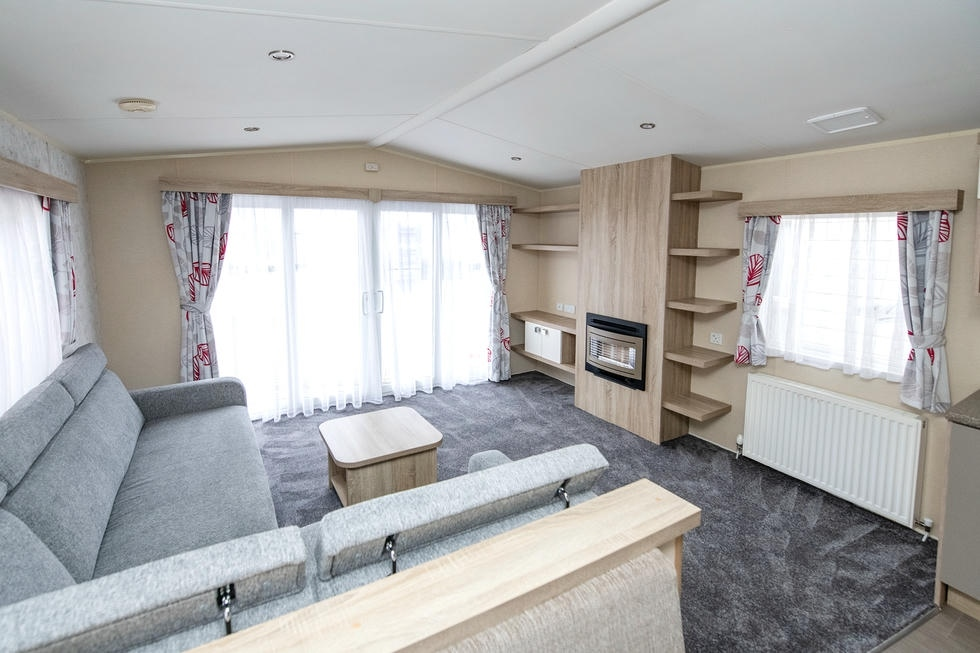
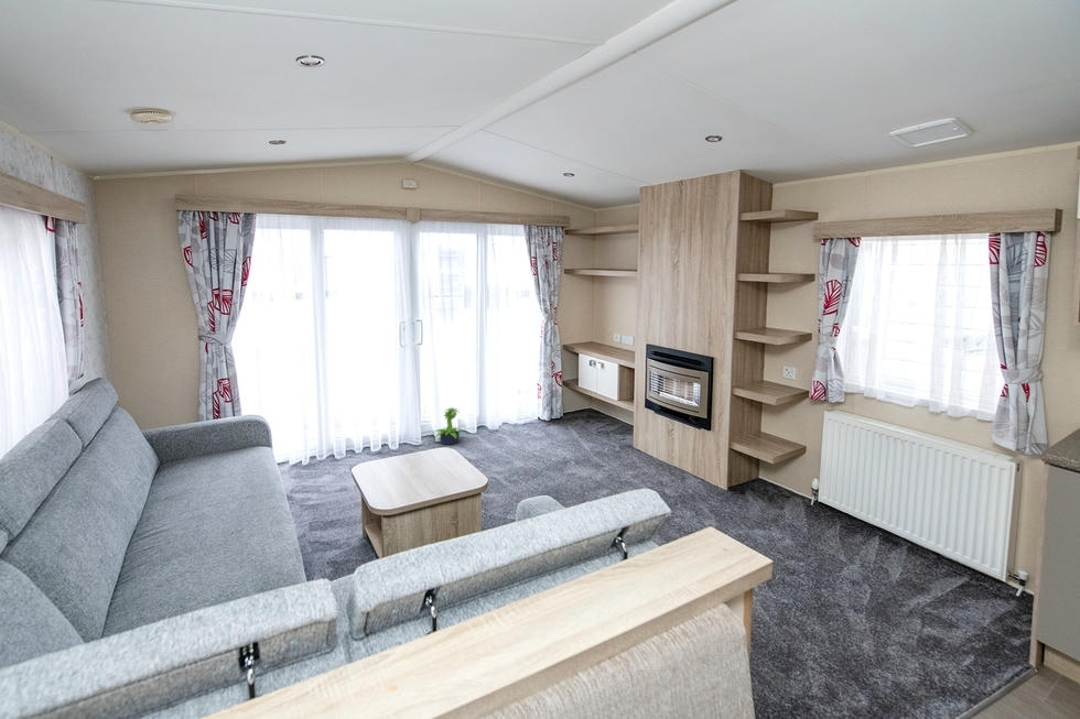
+ potted plant (449, 424)
